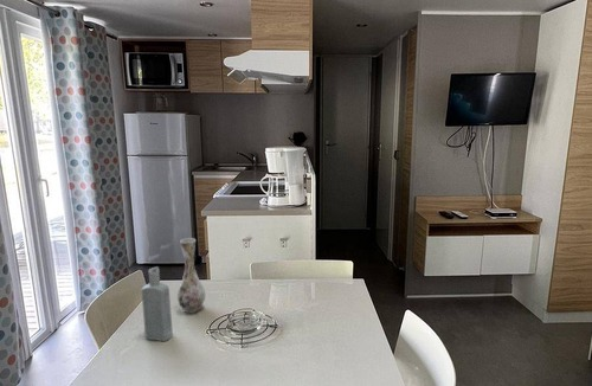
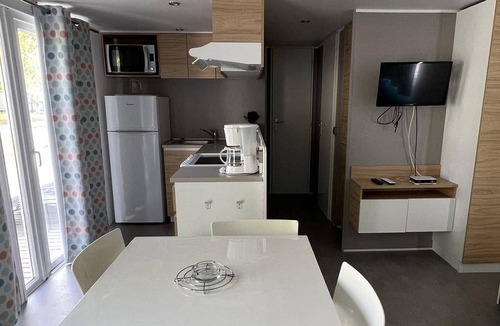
- vase (189, 275)
- bottle (156, 302)
